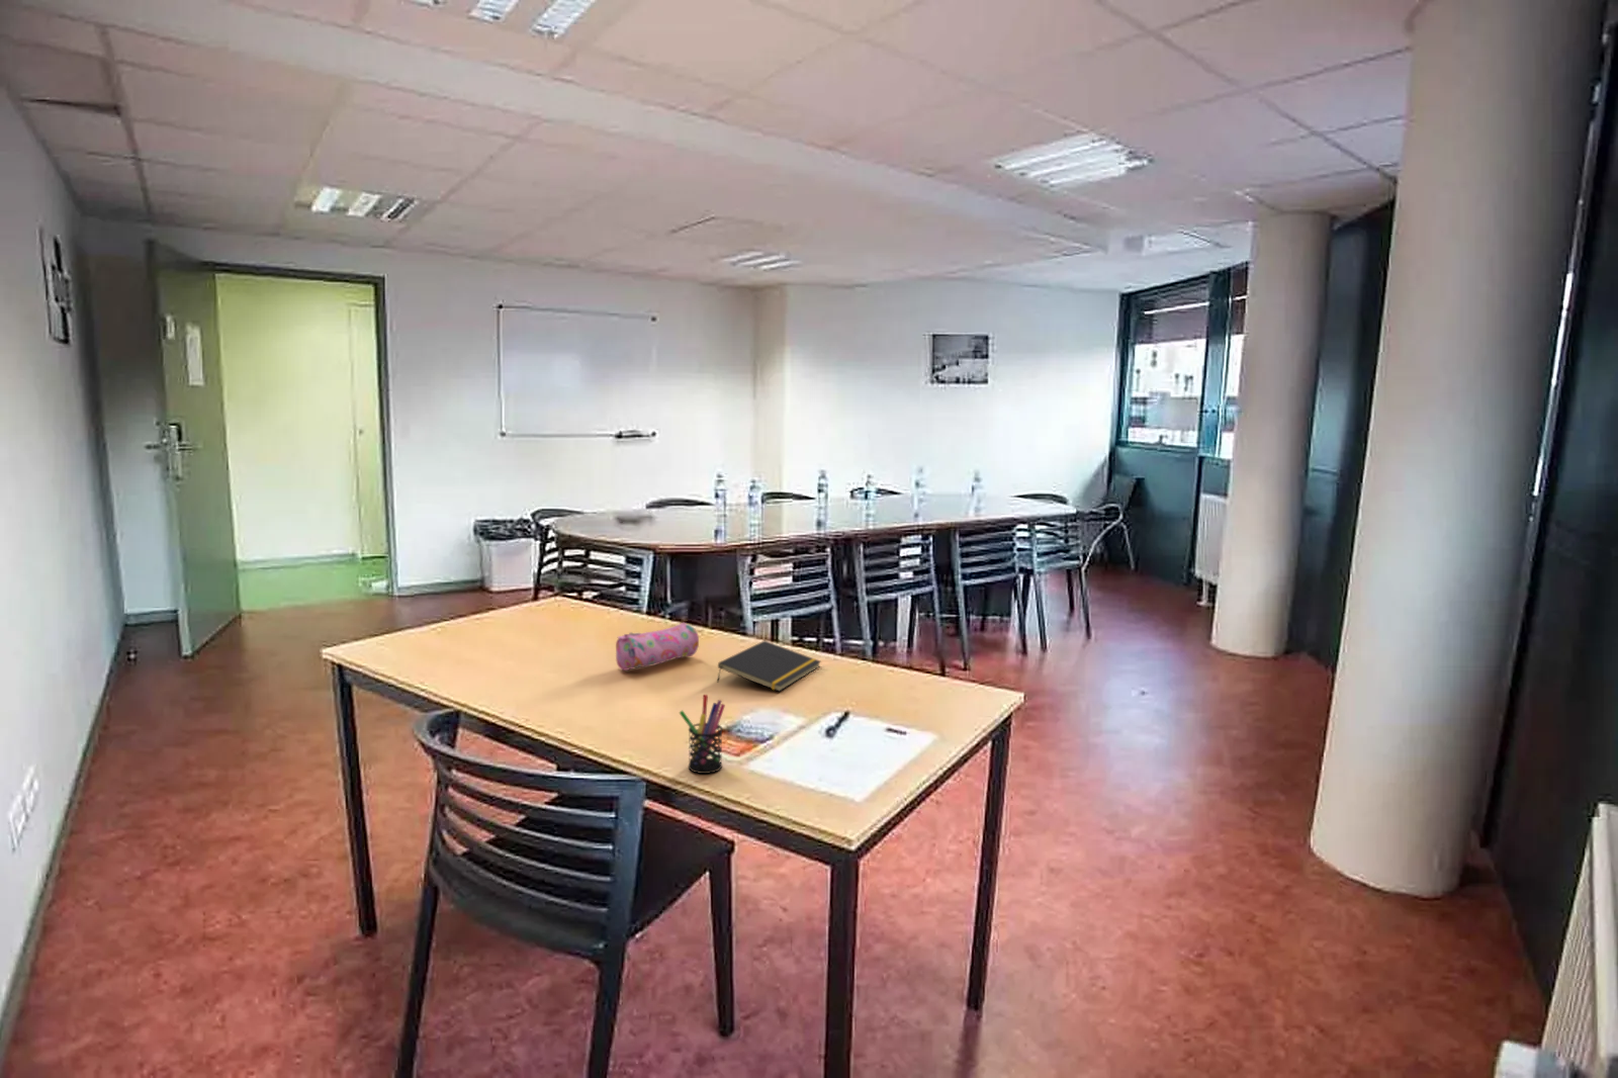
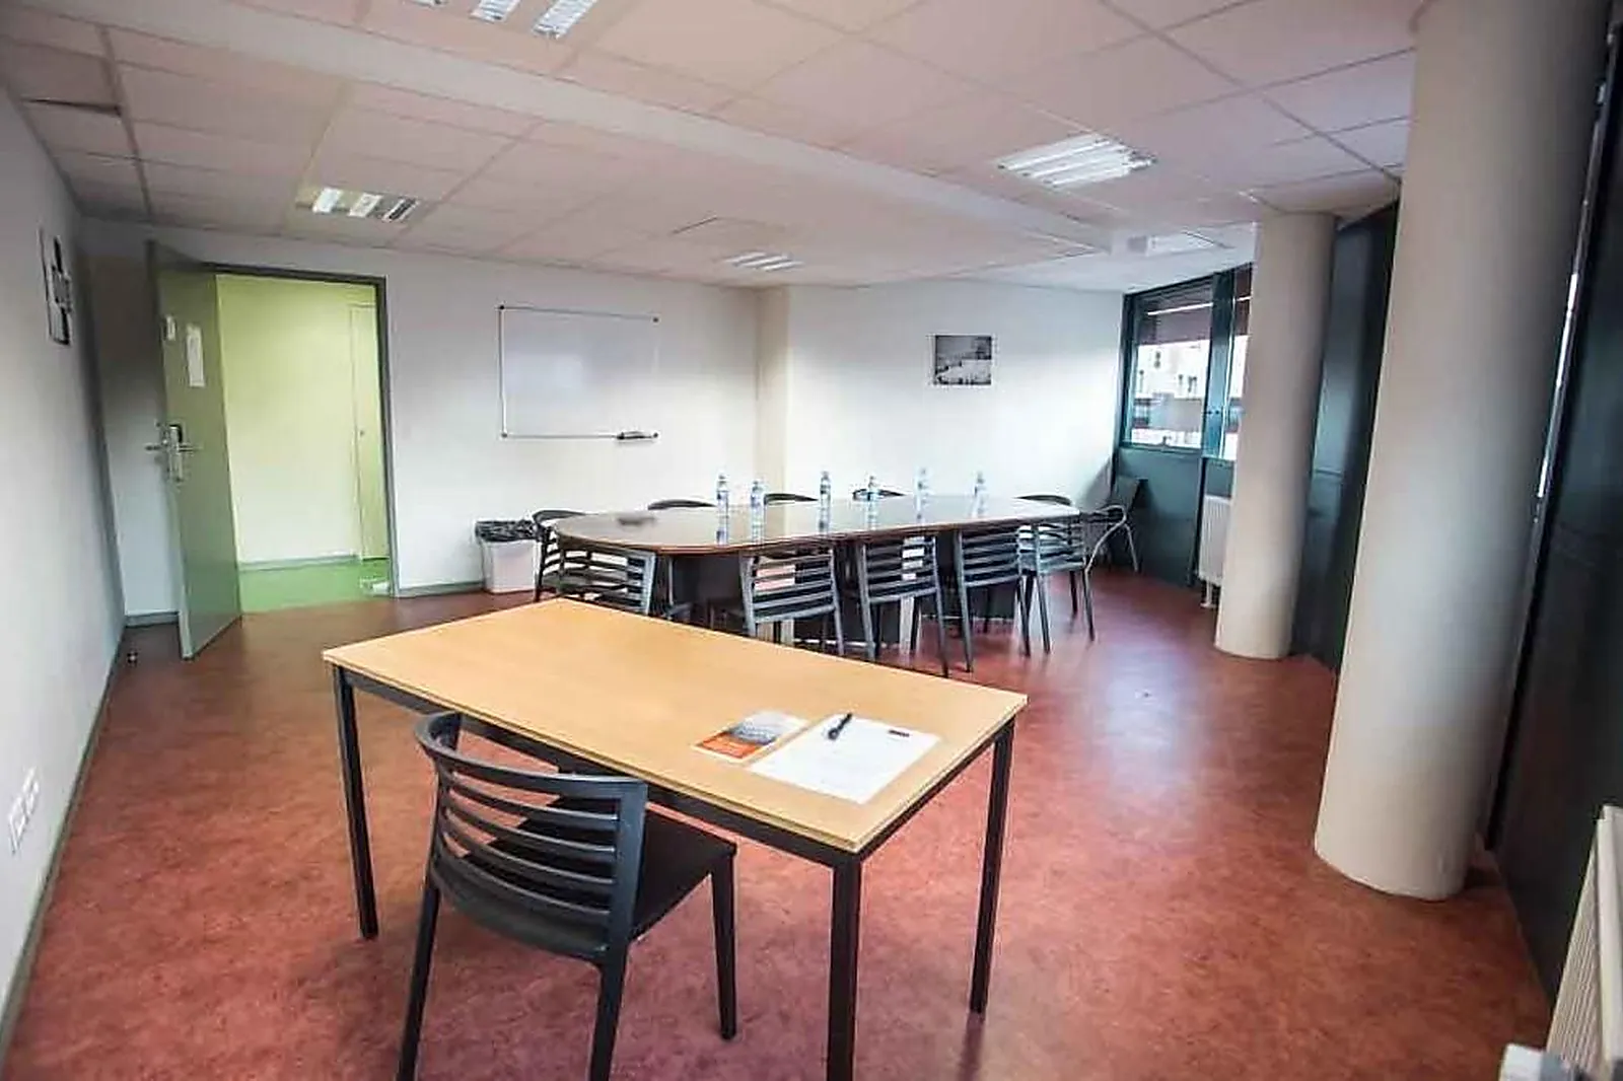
- pen holder (701, 733)
- notepad (771, 664)
- pencil case (657, 645)
